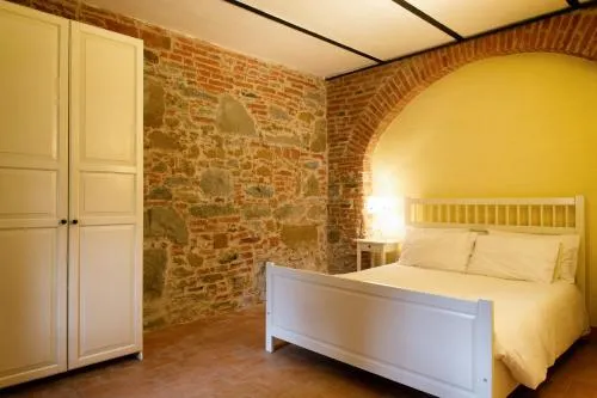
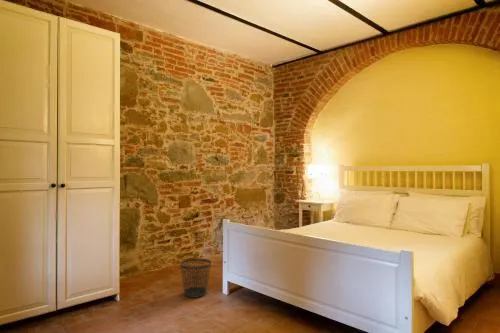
+ wastebasket (195, 278)
